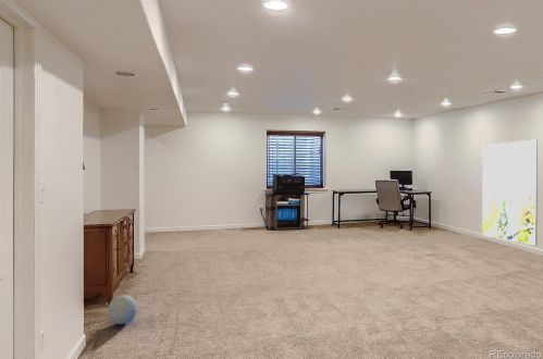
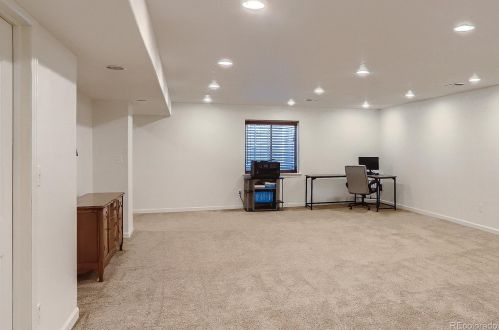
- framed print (507, 191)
- ball (122, 309)
